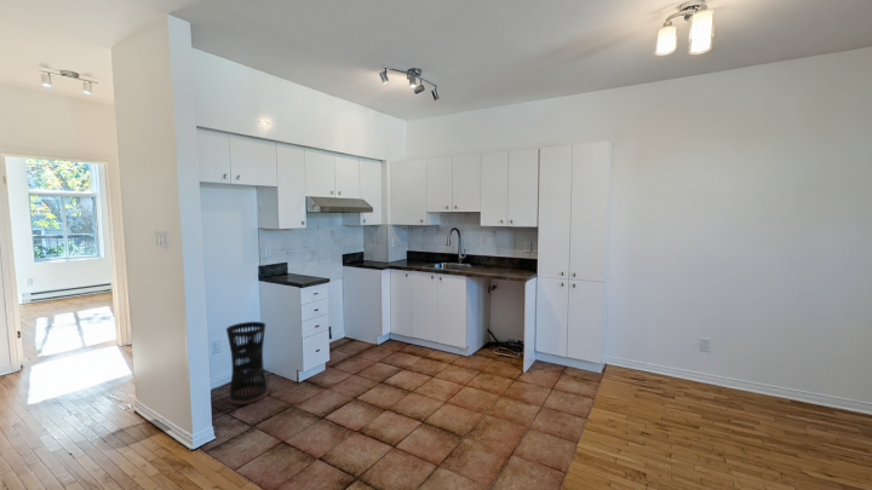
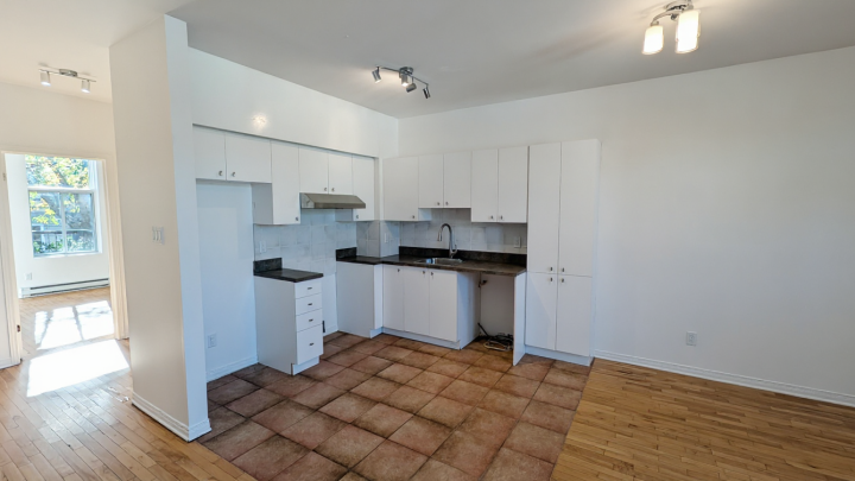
- umbrella stand (247, 362)
